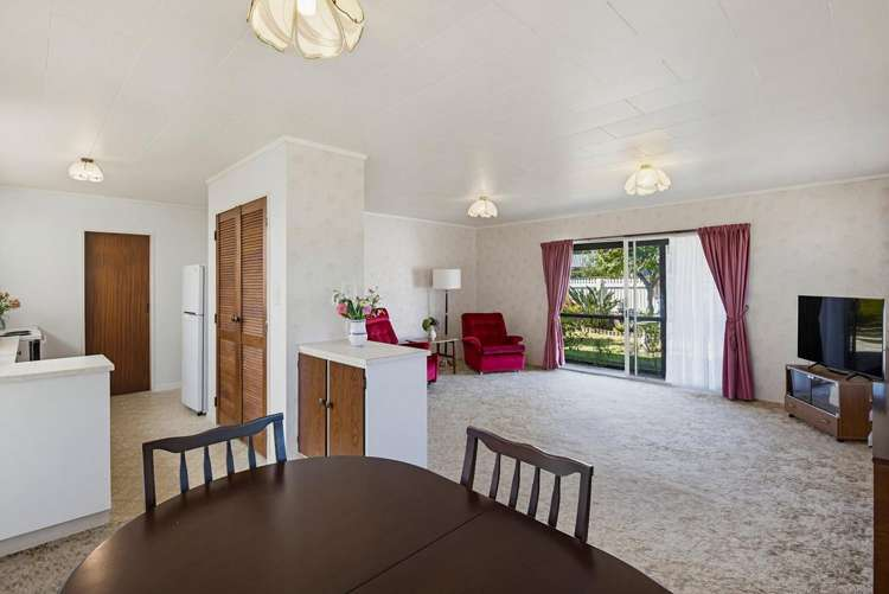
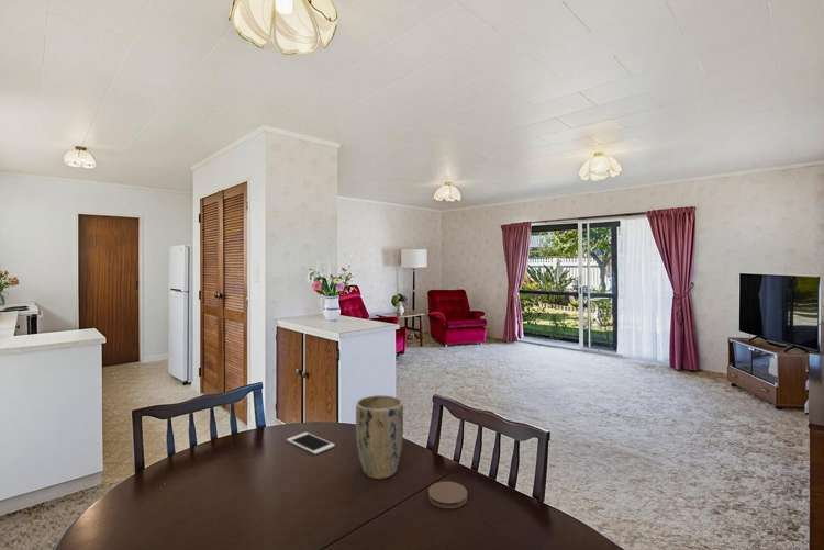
+ cell phone (310, 442)
+ coaster (447, 494)
+ plant pot (379, 436)
